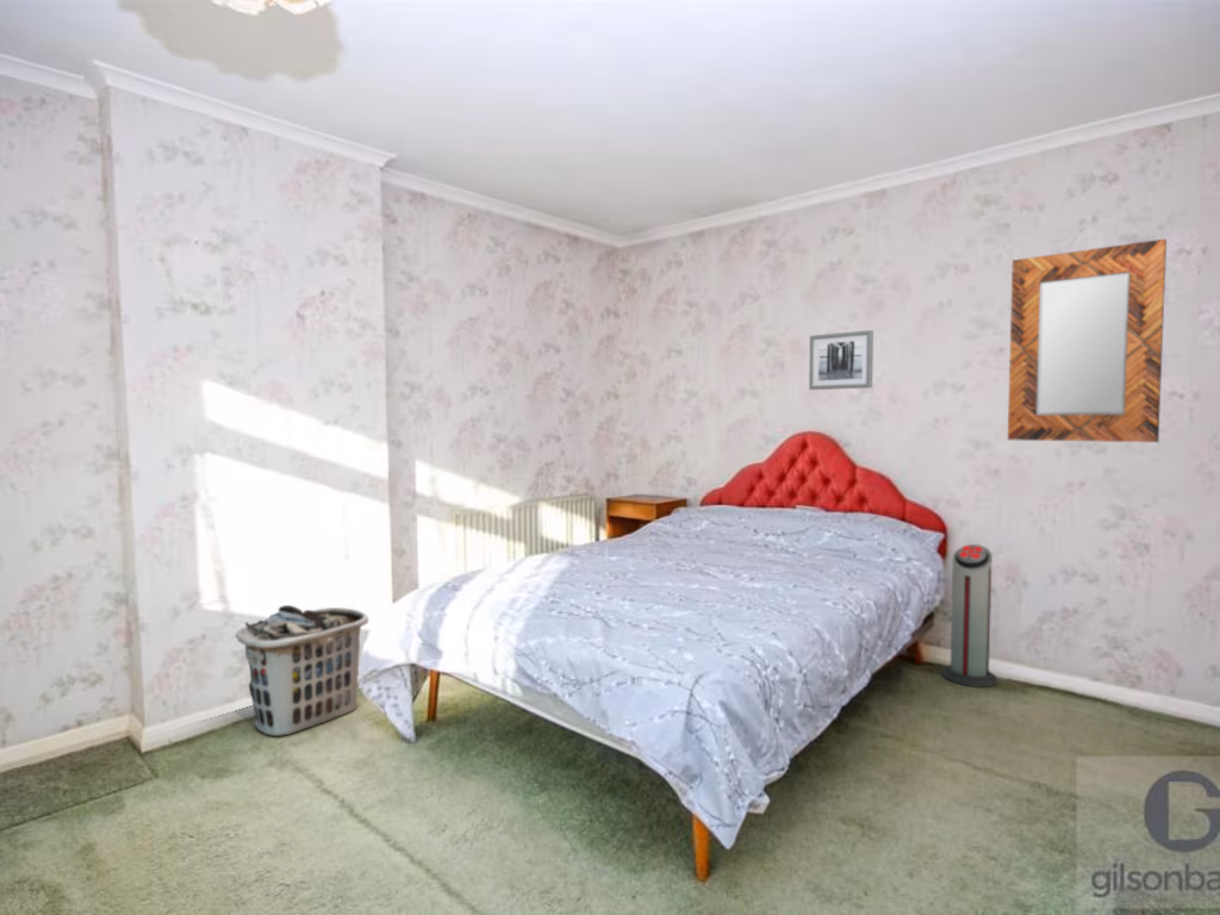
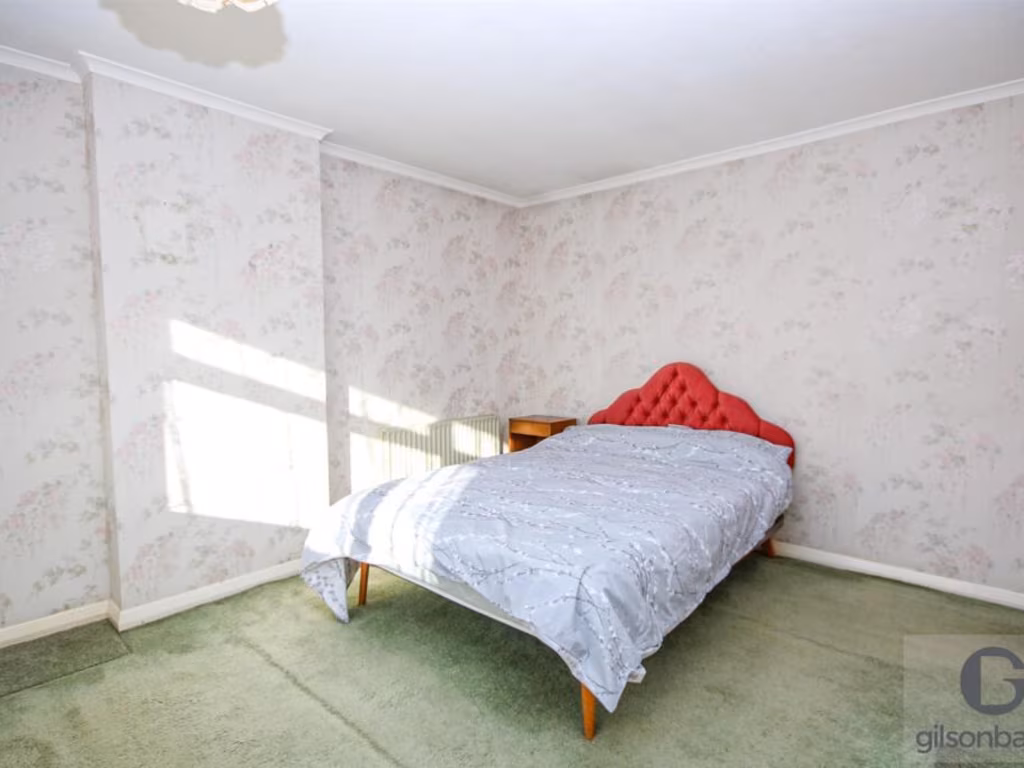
- home mirror (1081, 346)
- wall art (840, 361)
- clothes hamper (305, 660)
- air purifier (970, 611)
